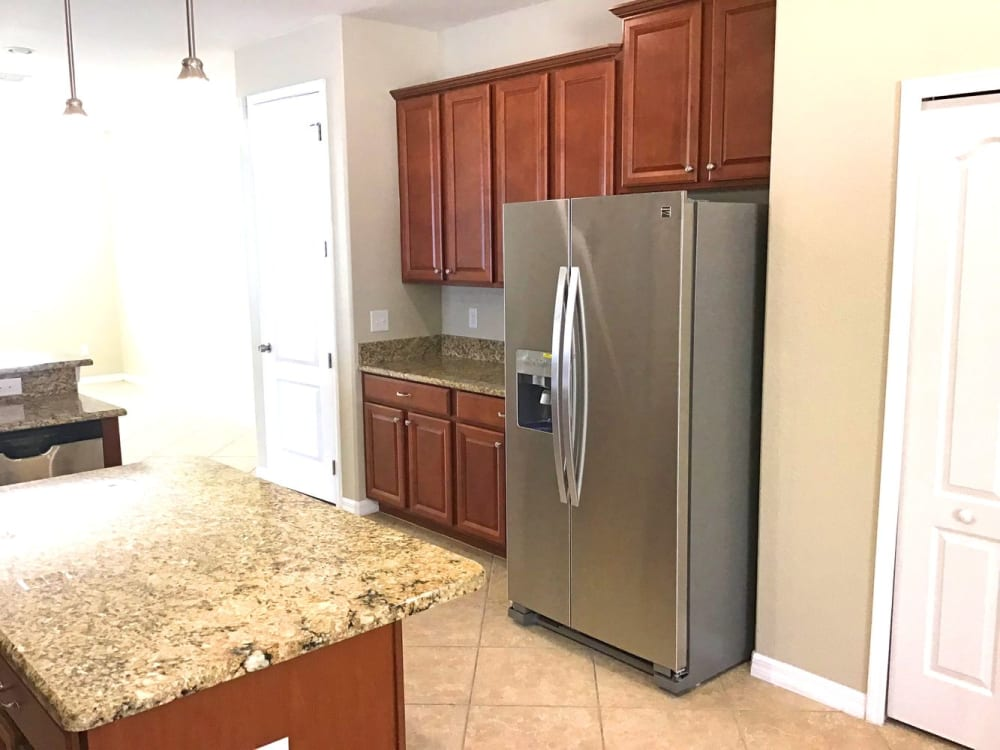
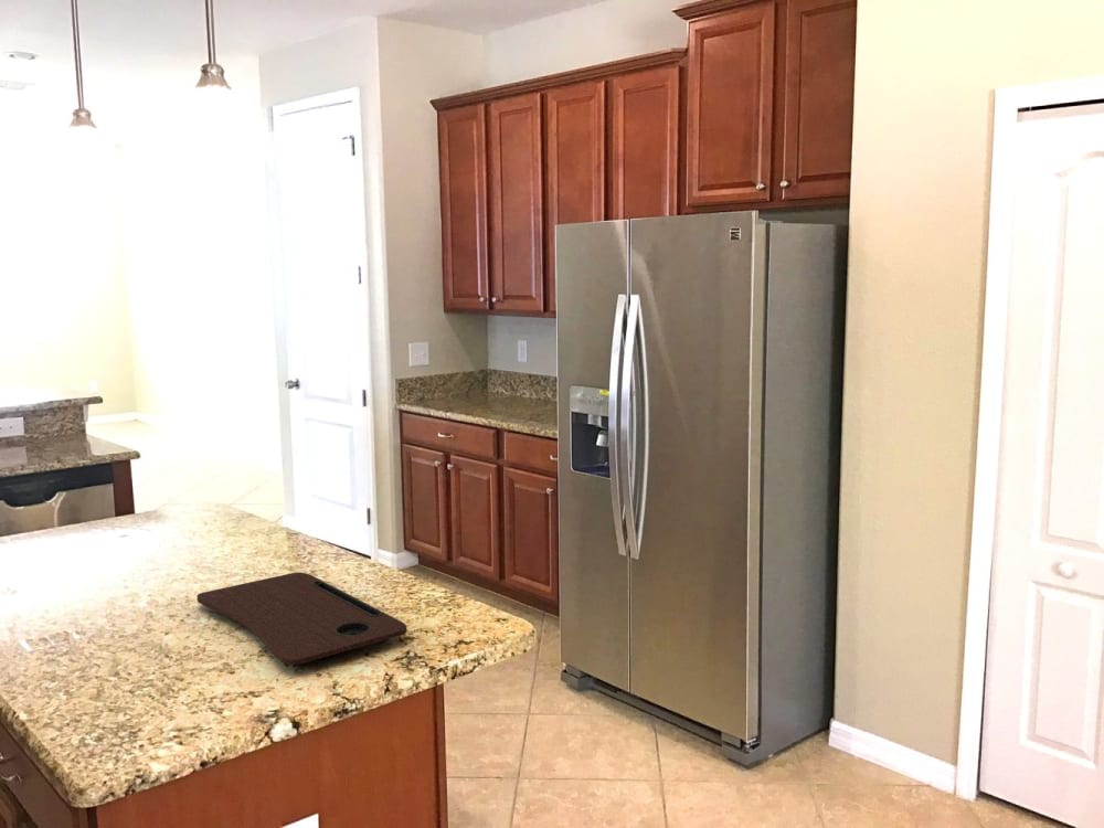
+ cutting board (297, 615)
